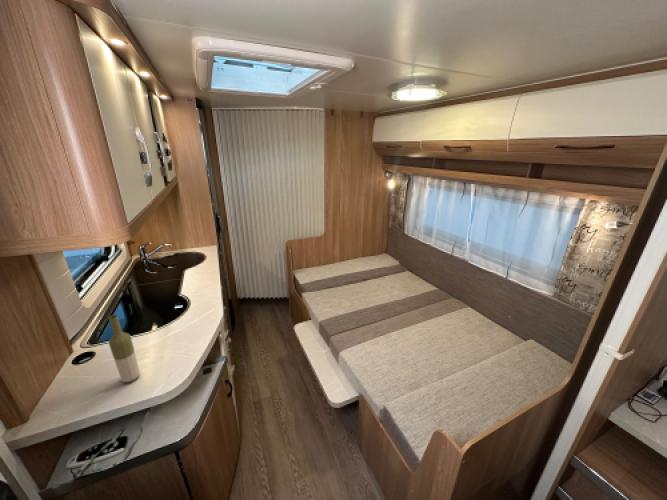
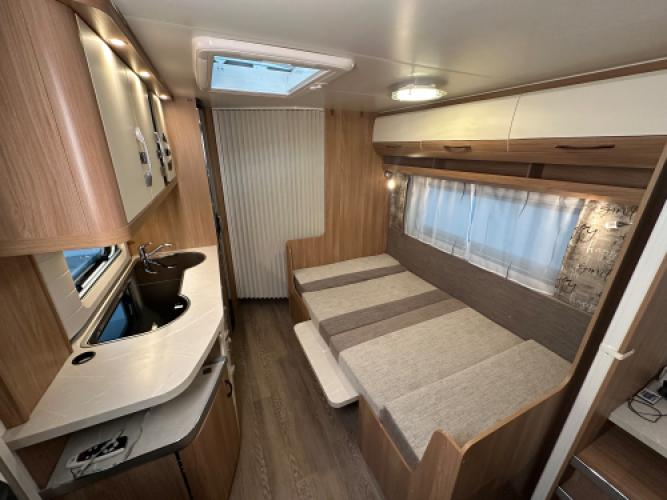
- bottle (122, 348)
